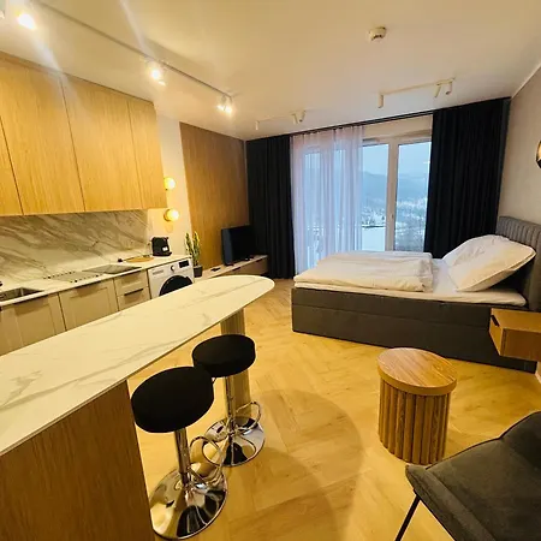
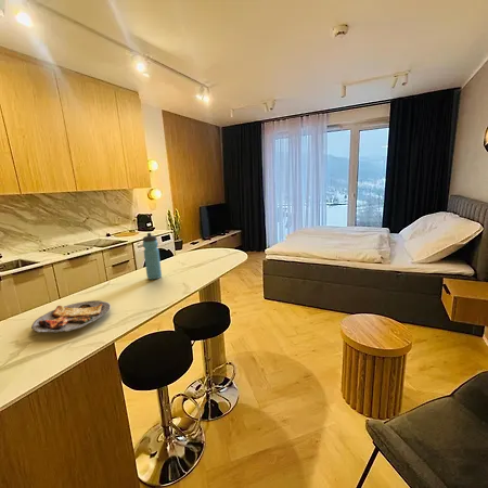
+ food plate (73, 316)
+ water bottle (152, 255)
